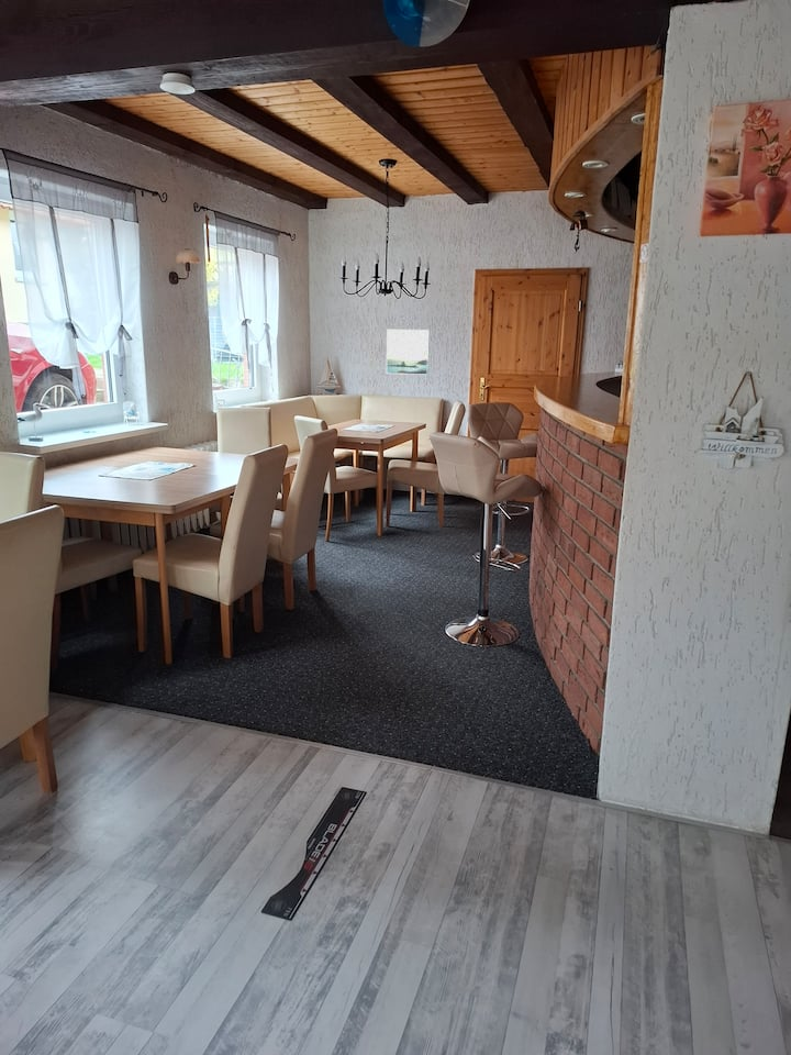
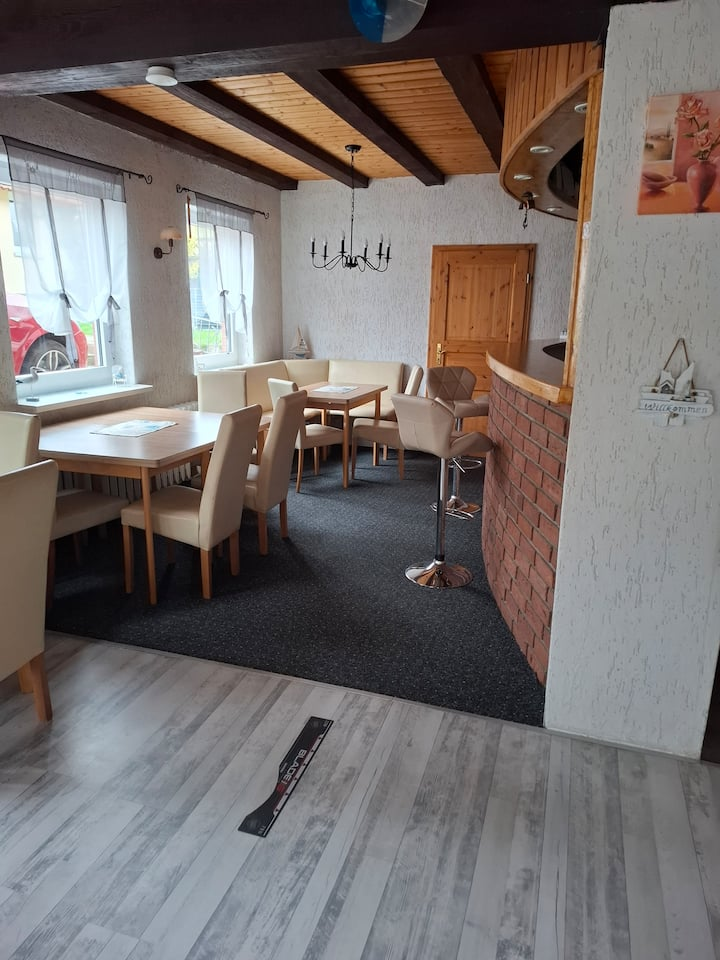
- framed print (408, 352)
